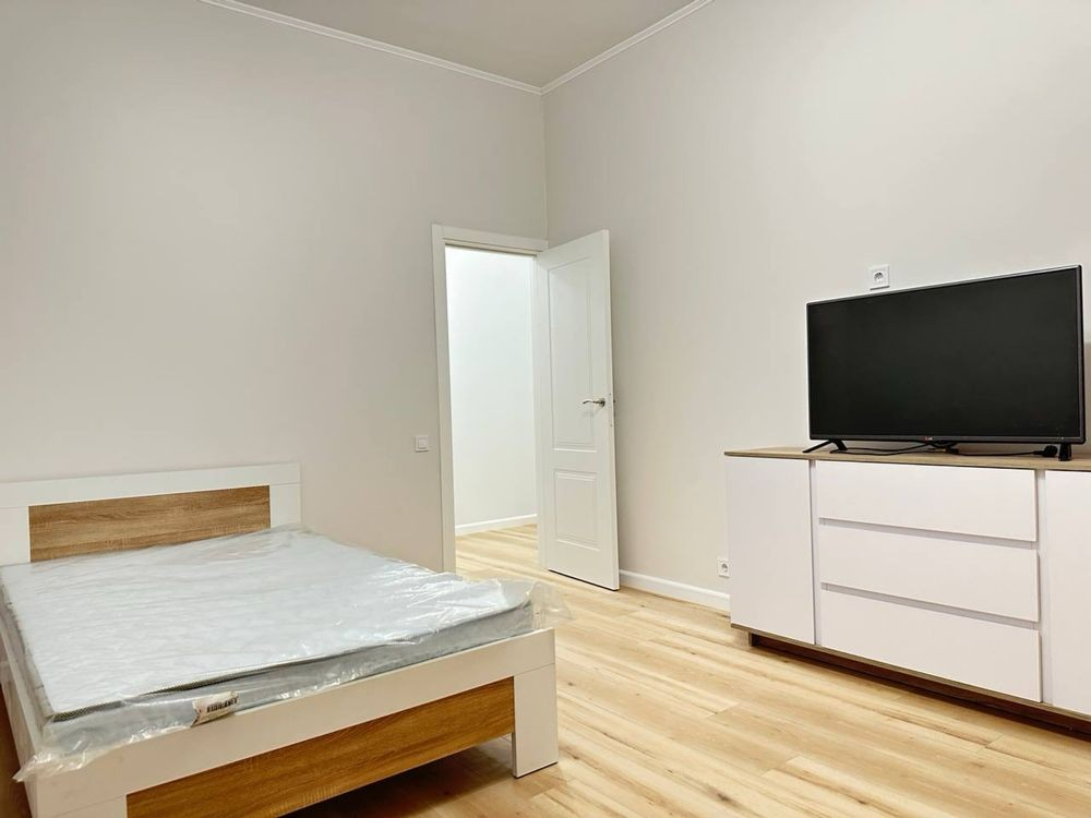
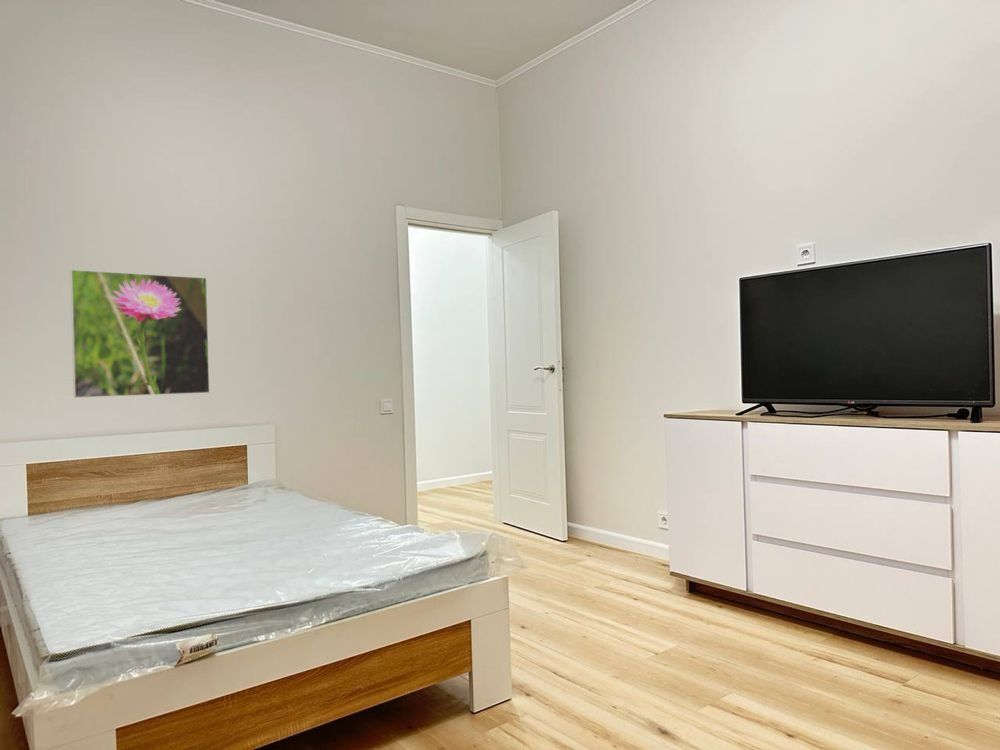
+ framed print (143, 334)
